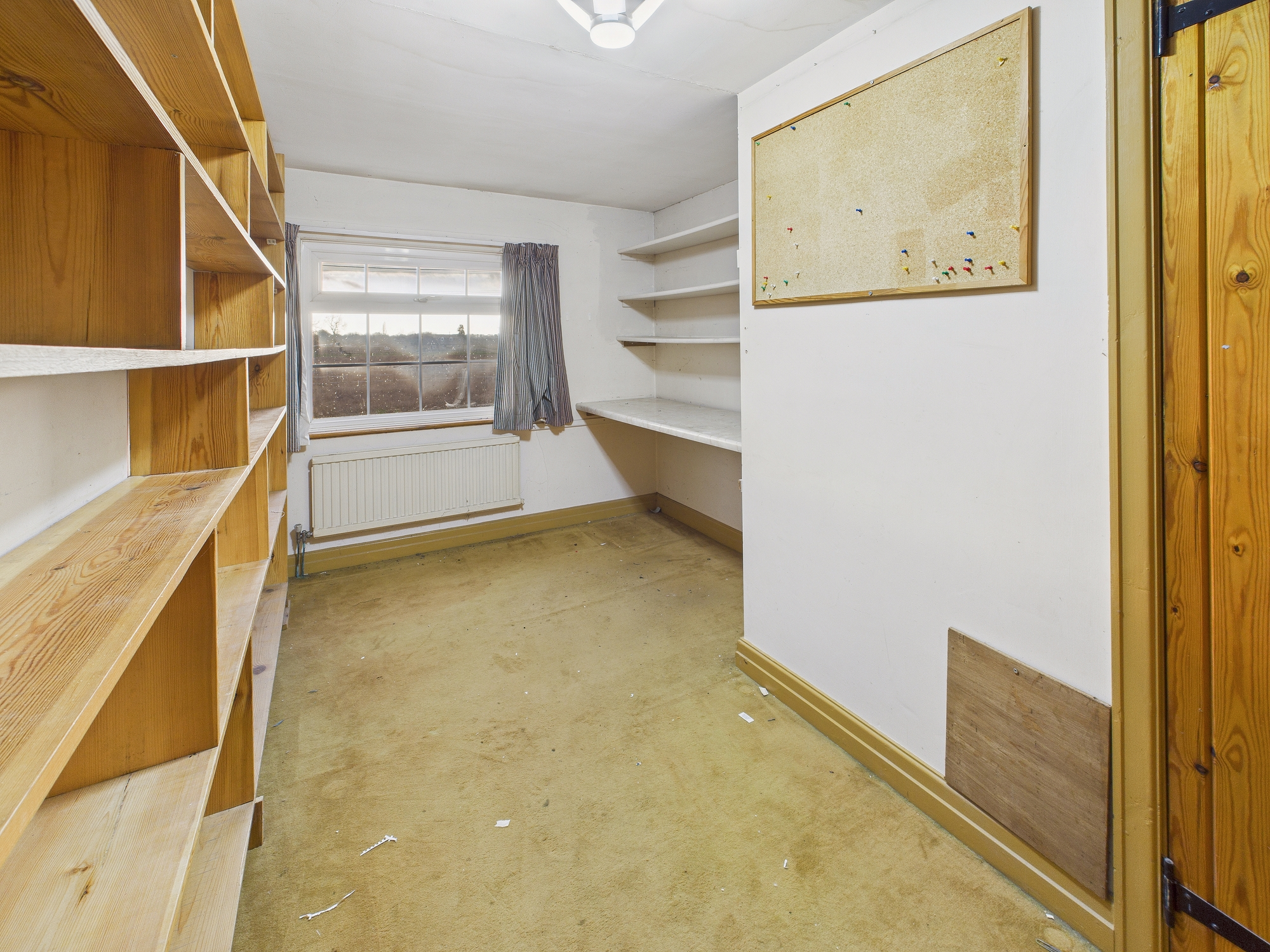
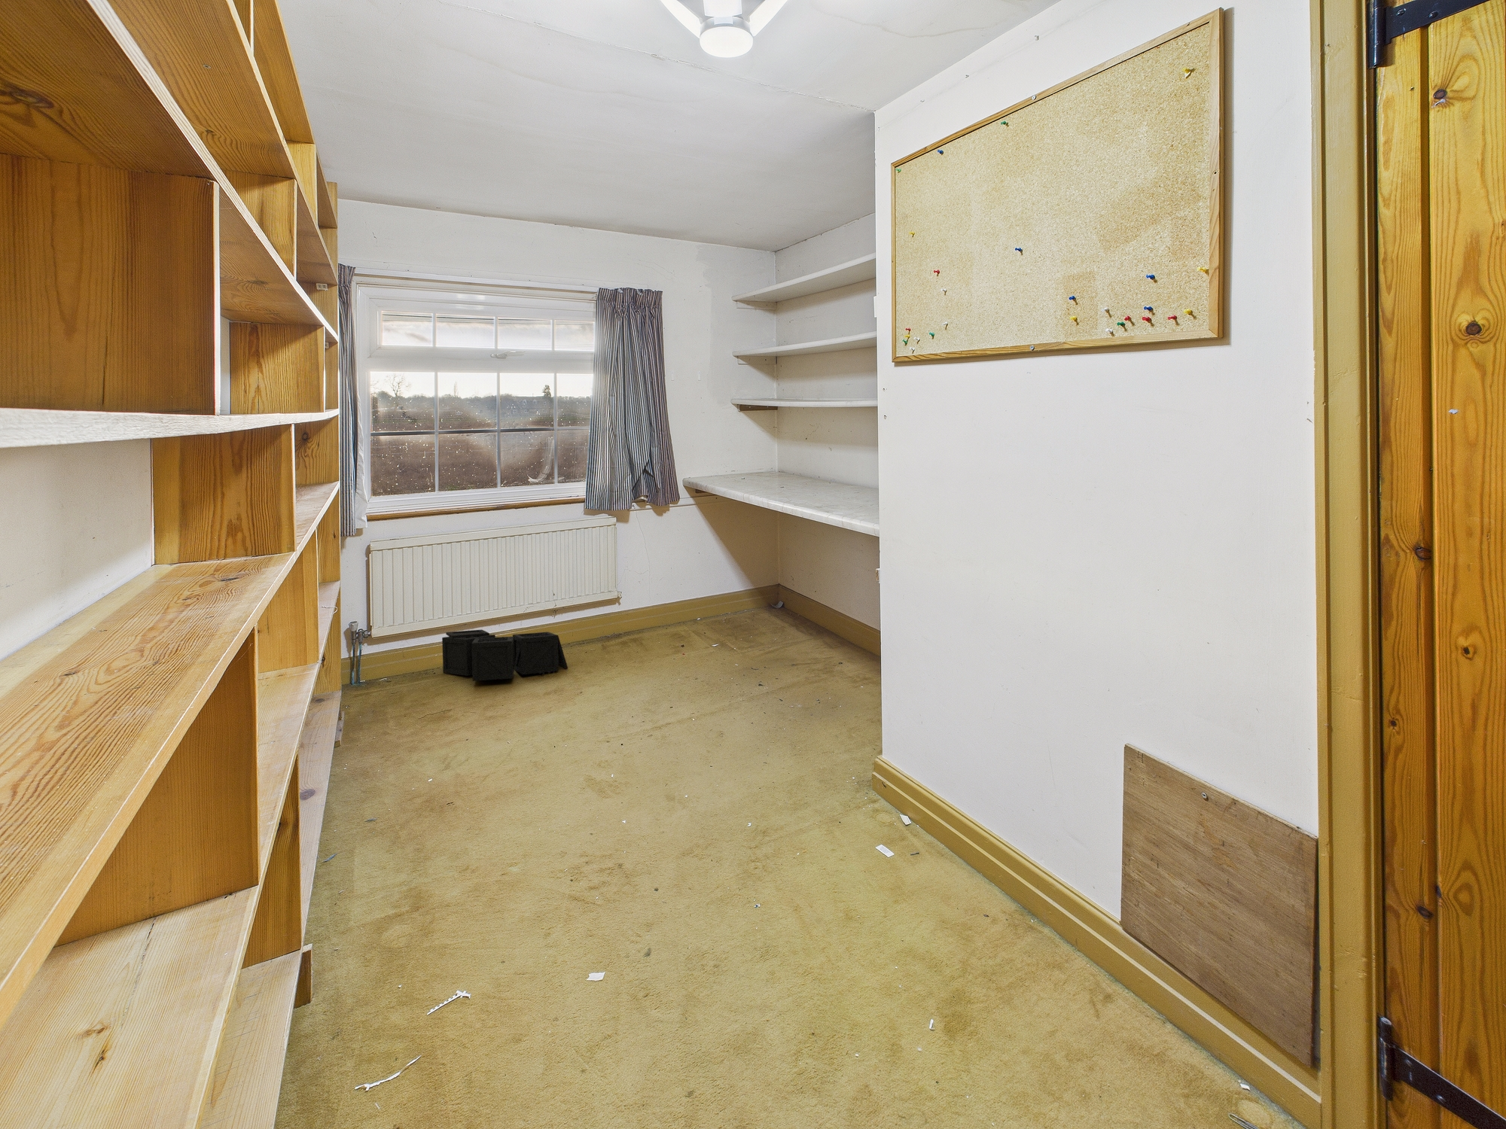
+ storage bin (505, 652)
